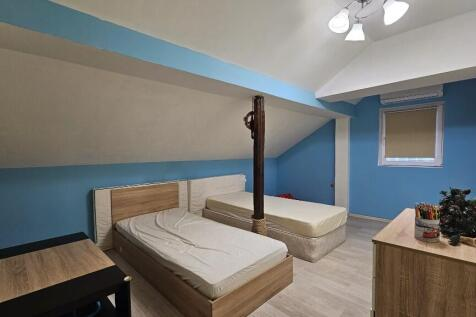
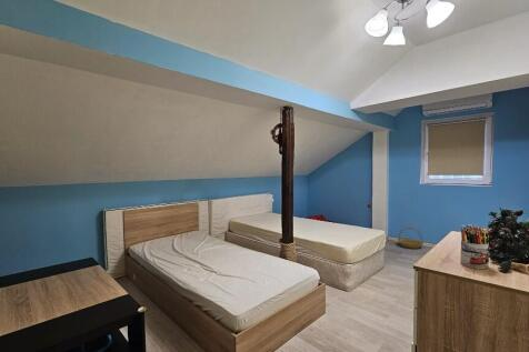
+ basket (410, 239)
